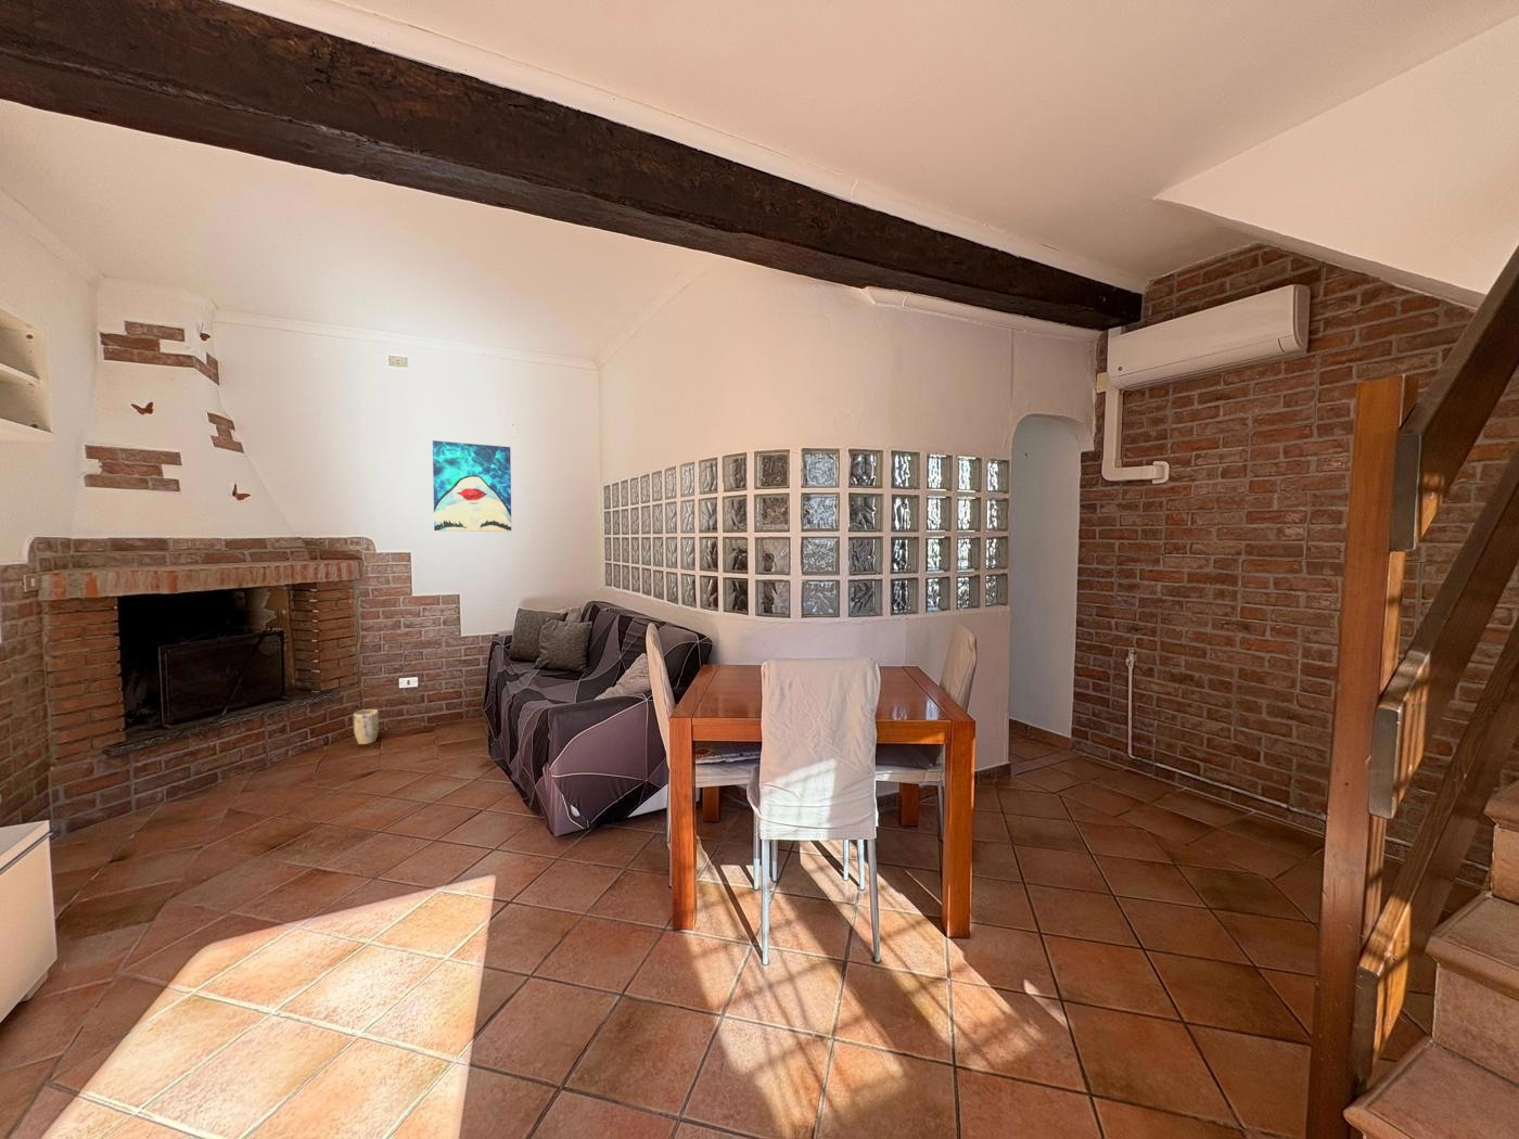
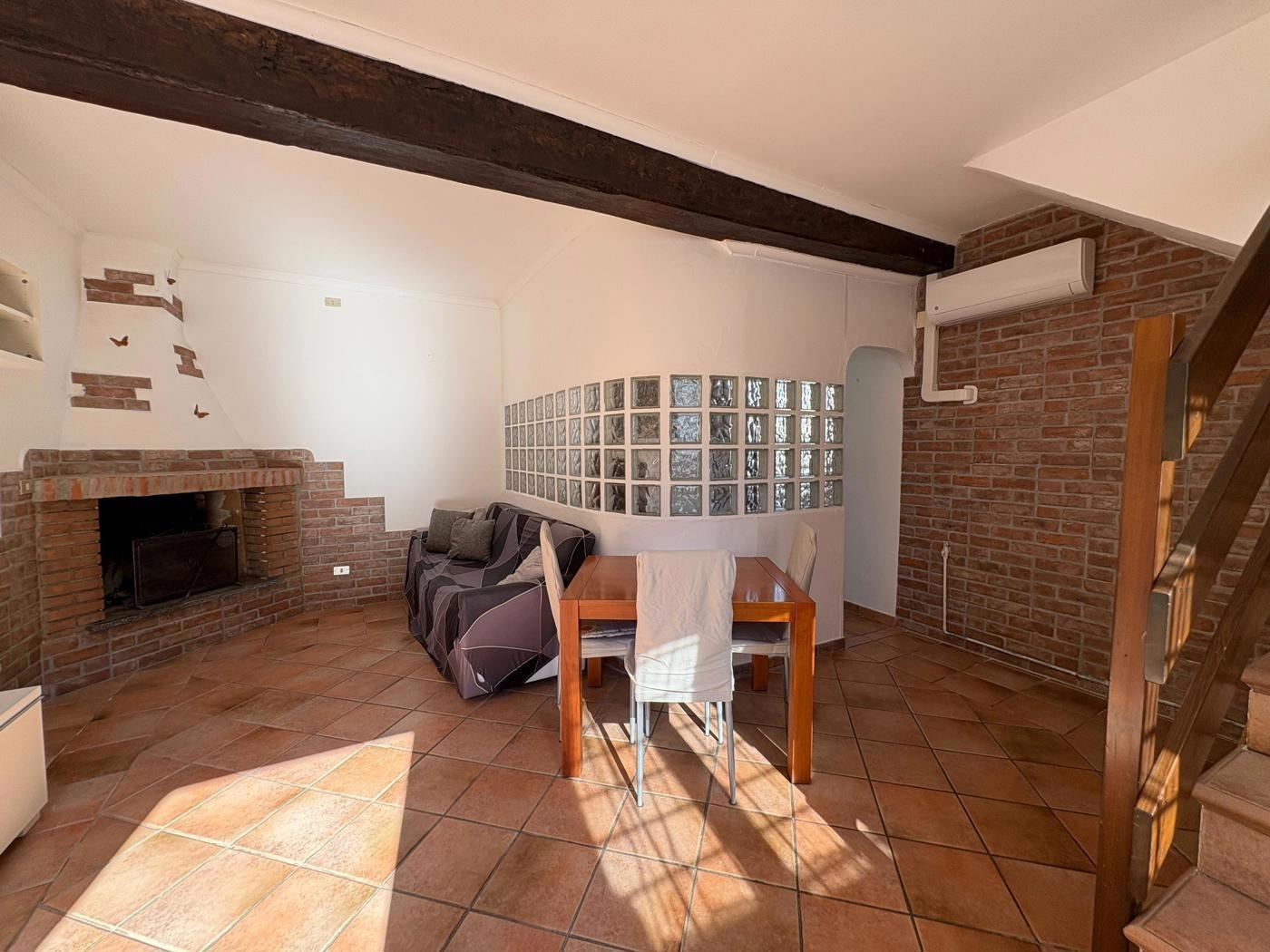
- plant pot (366, 726)
- wall art (474, 487)
